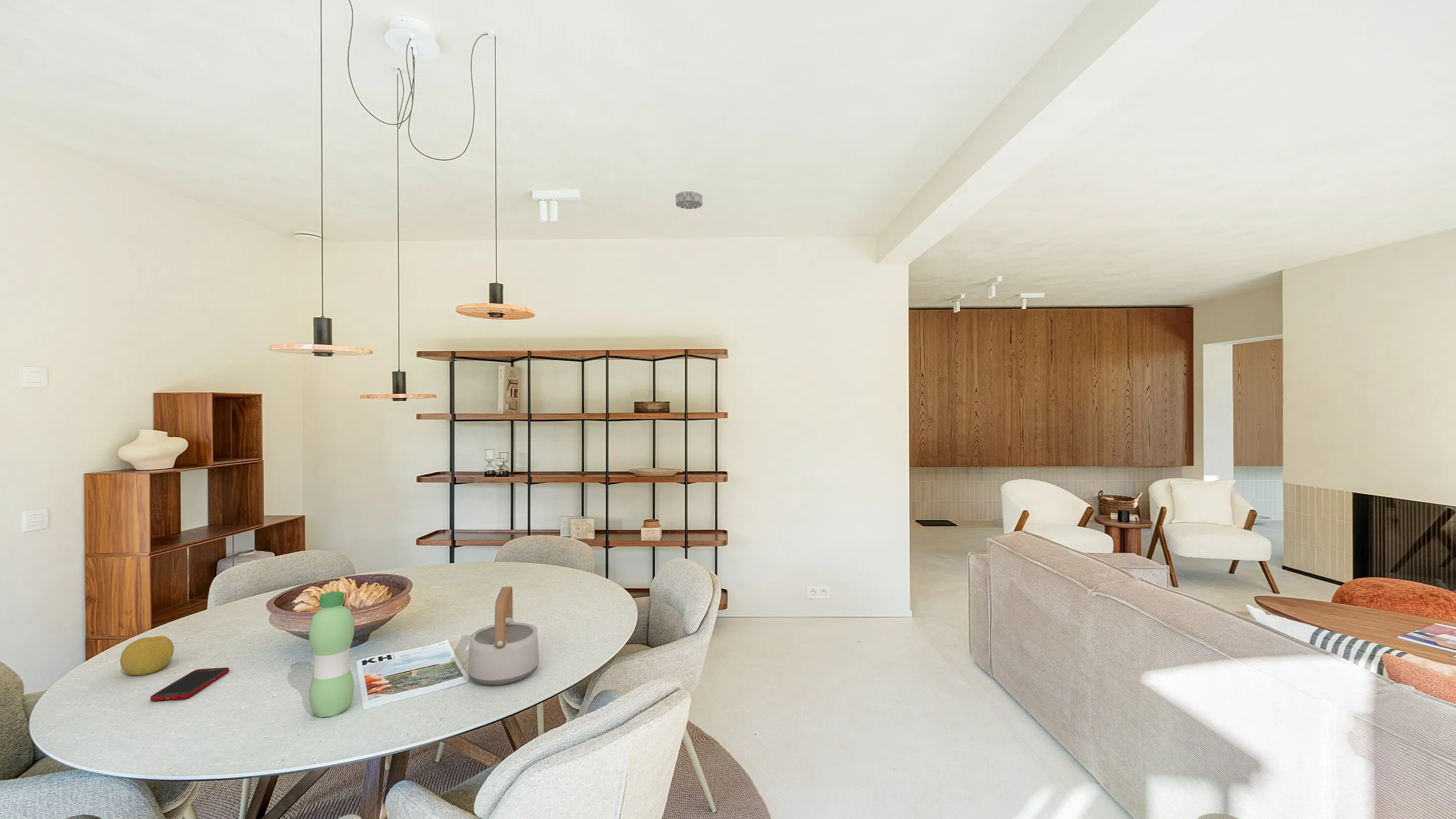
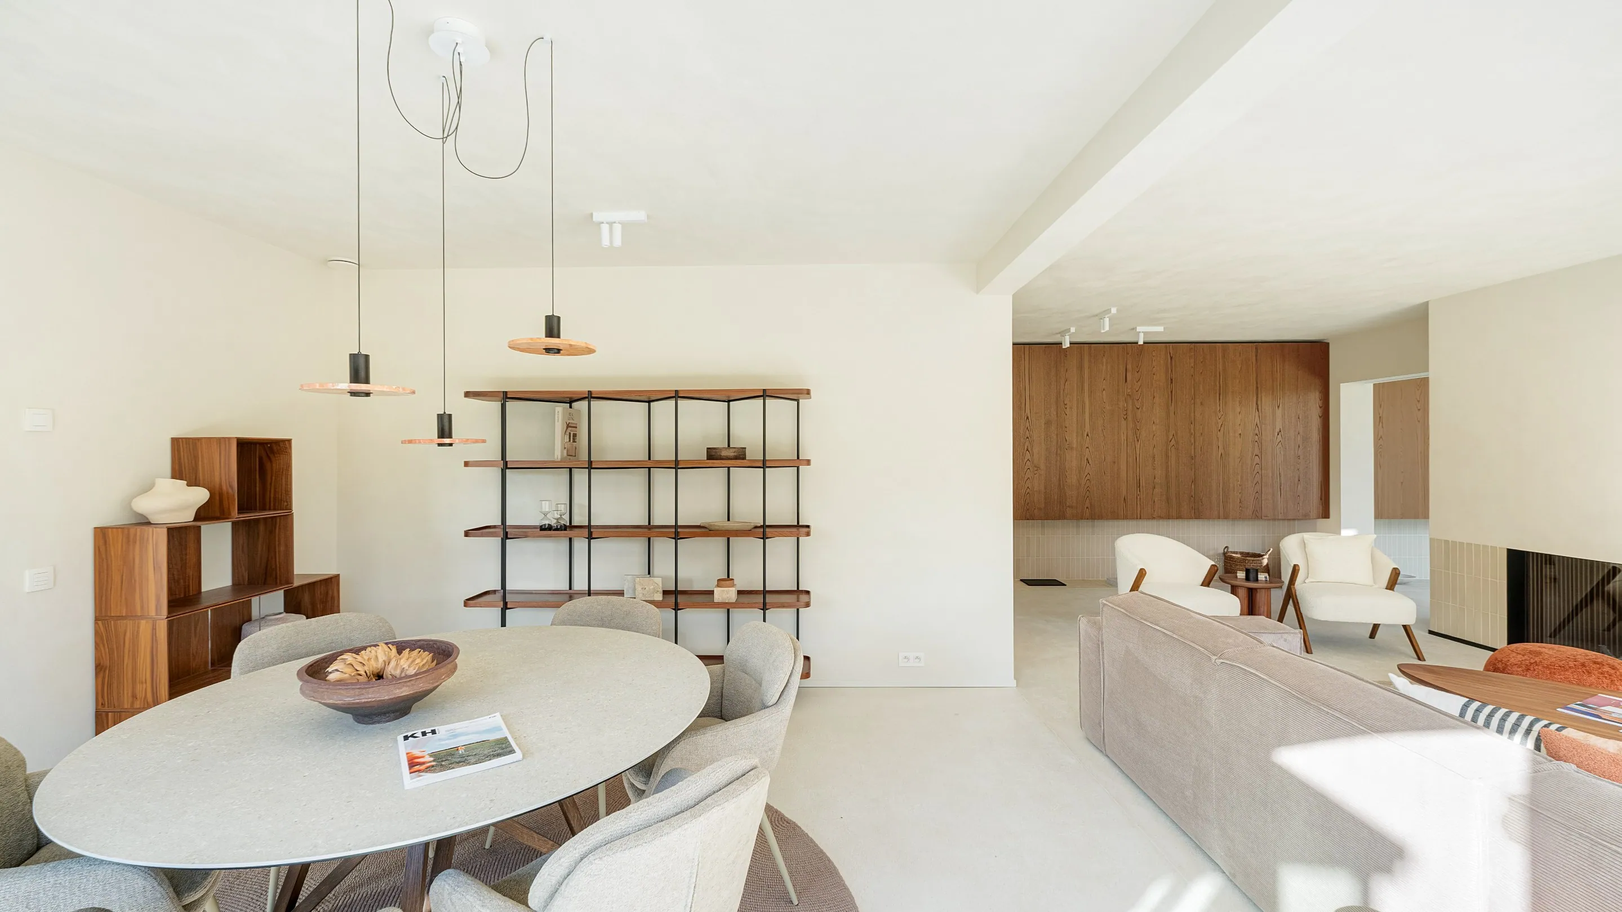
- teapot (505, 630)
- smoke detector (689, 199)
- fruit (147, 655)
- cell phone (192, 684)
- water bottle (332, 653)
